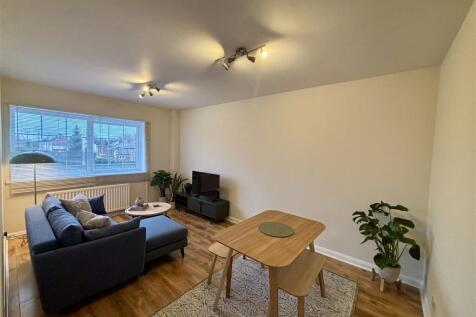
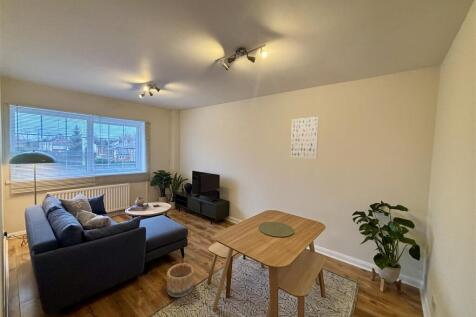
+ basket (180, 279)
+ wall art (304, 138)
